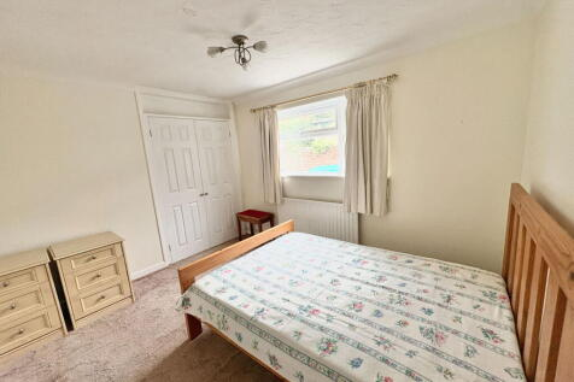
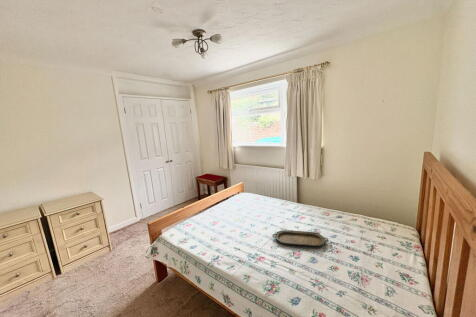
+ serving tray (299, 238)
